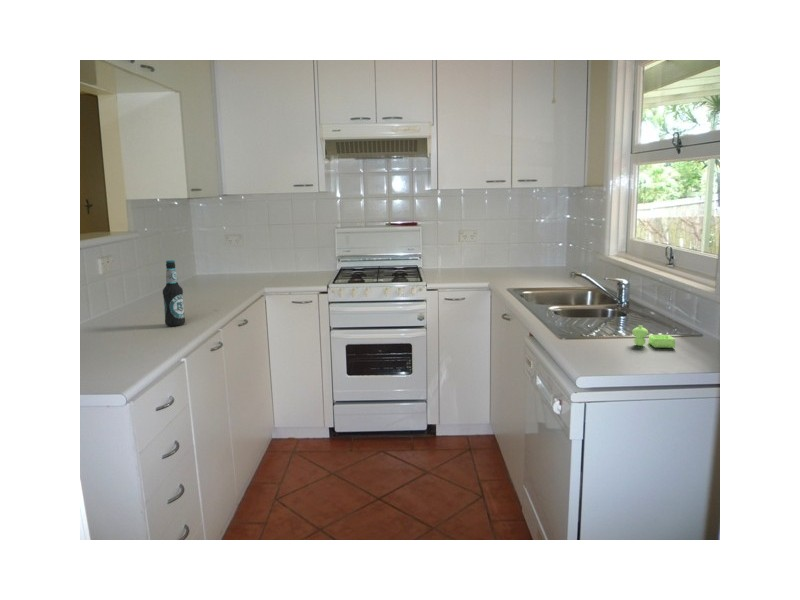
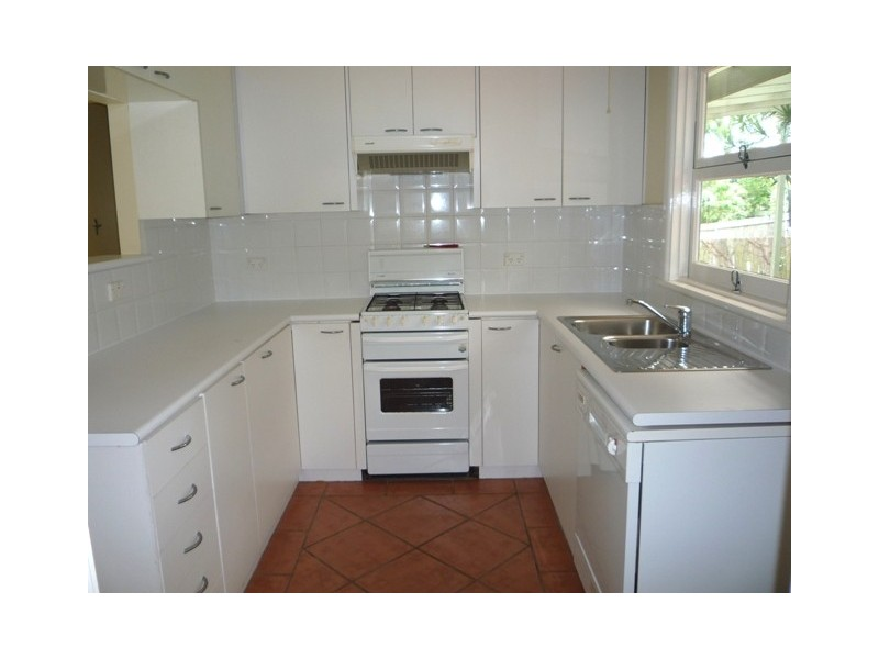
- bottle (172, 293)
- soap dispenser (651, 335)
